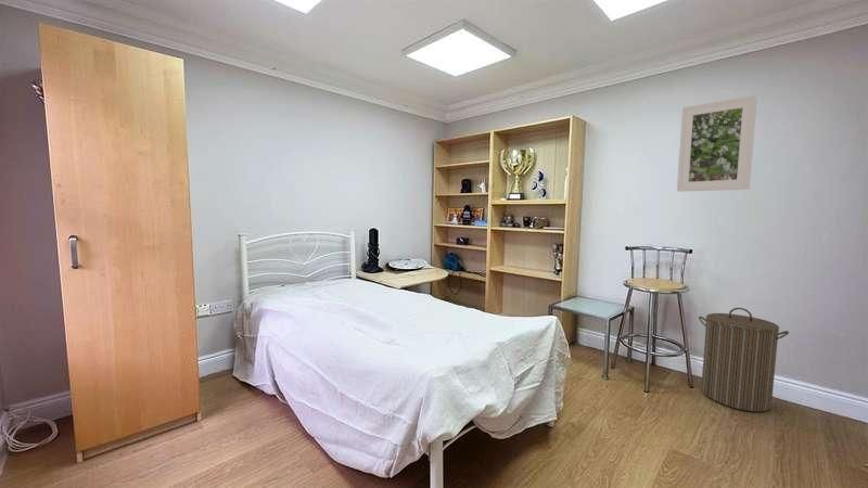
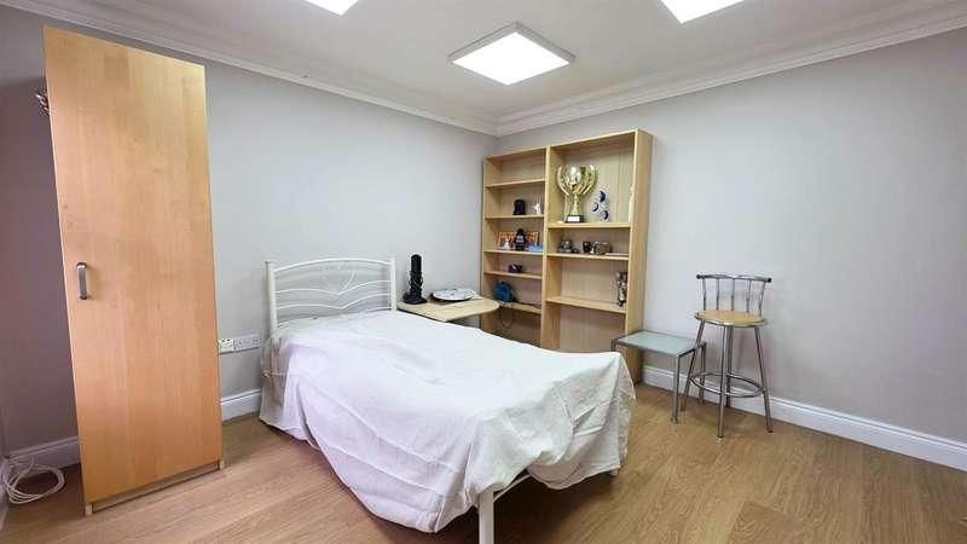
- laundry hamper (738, 352)
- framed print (714, 146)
